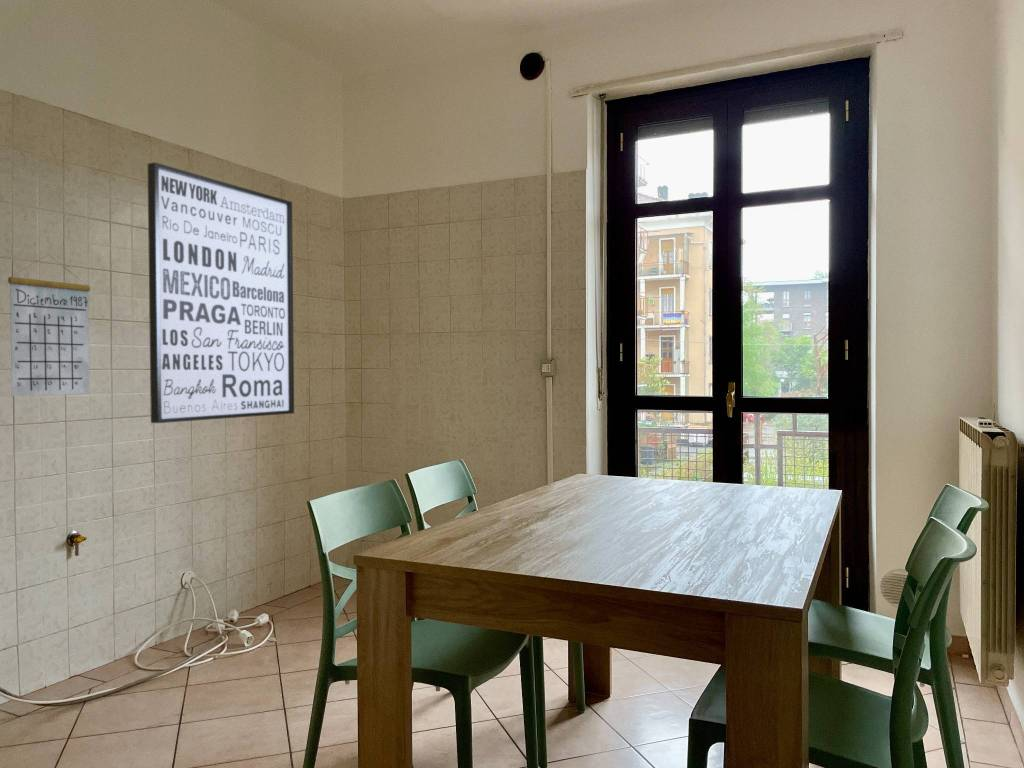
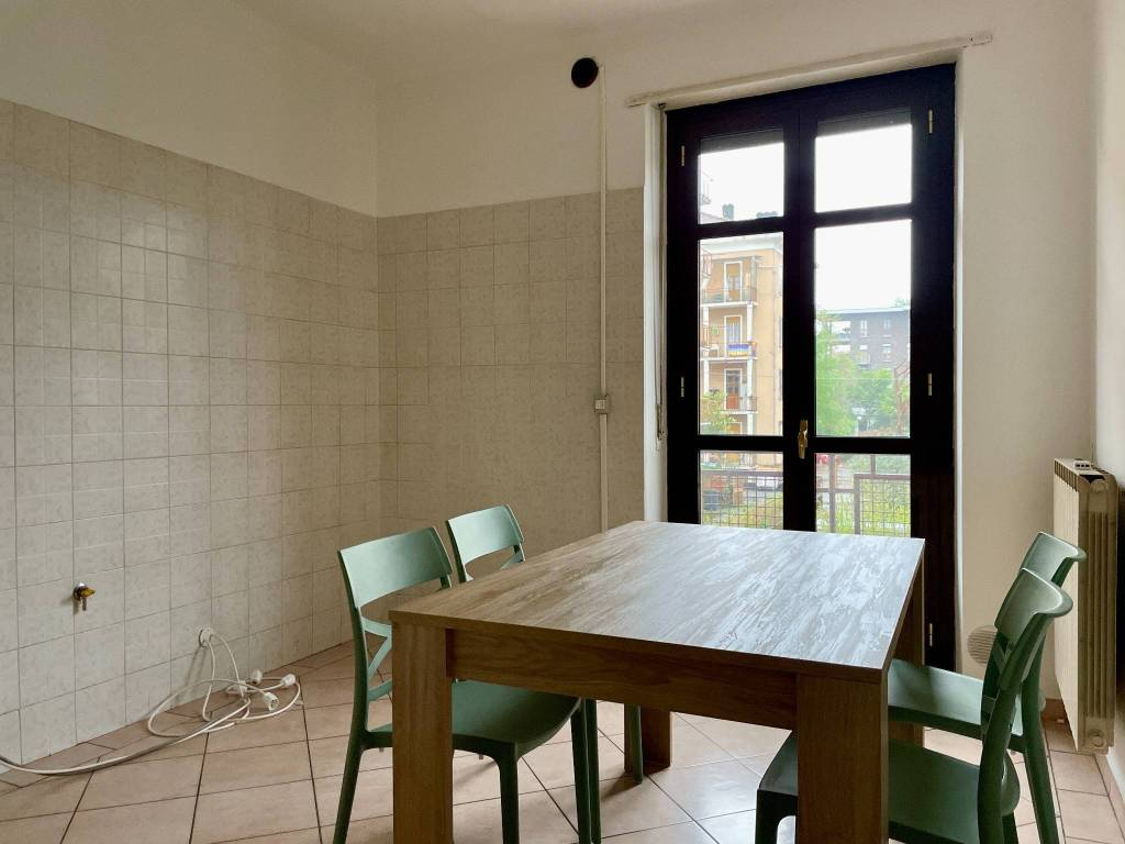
- wall art (228, 301)
- calendar (51, 324)
